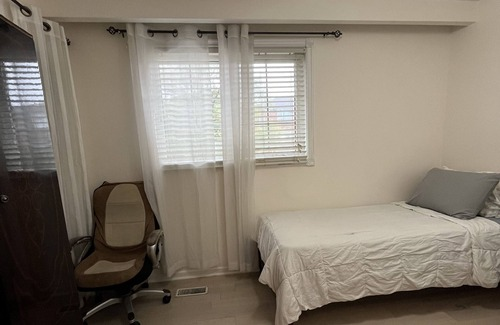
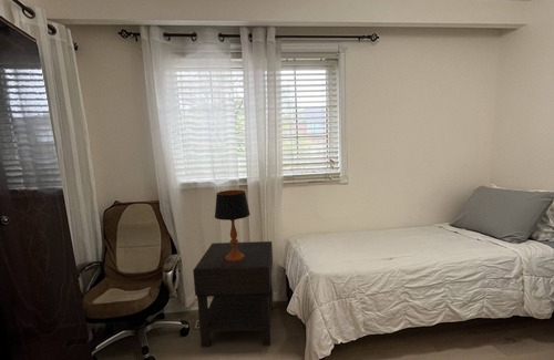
+ nightstand (238, 289)
+ table lamp (233, 225)
